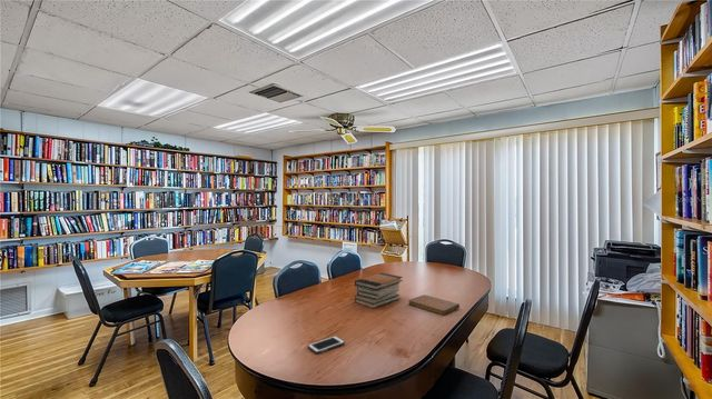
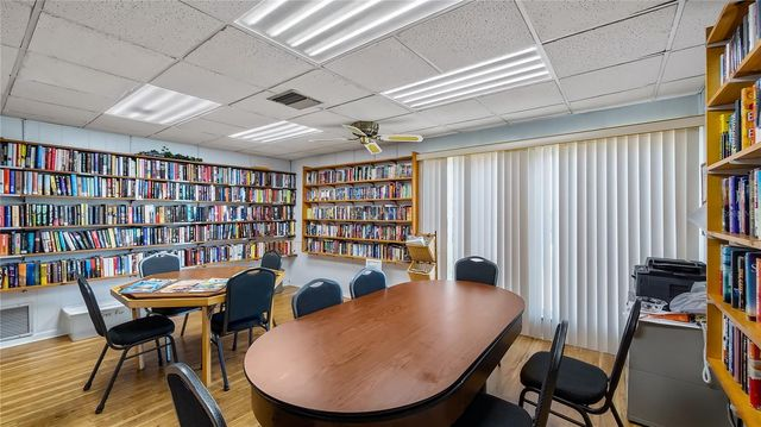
- cell phone (326, 343)
- notebook (433, 303)
- book stack (378, 289)
